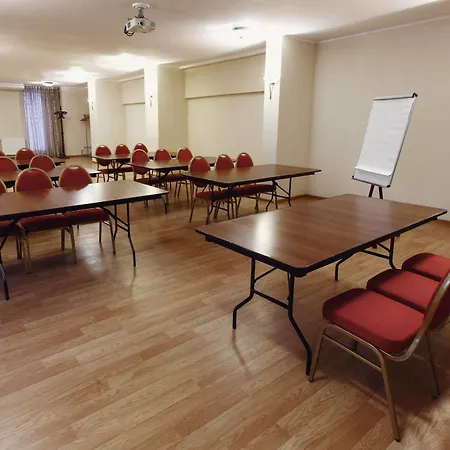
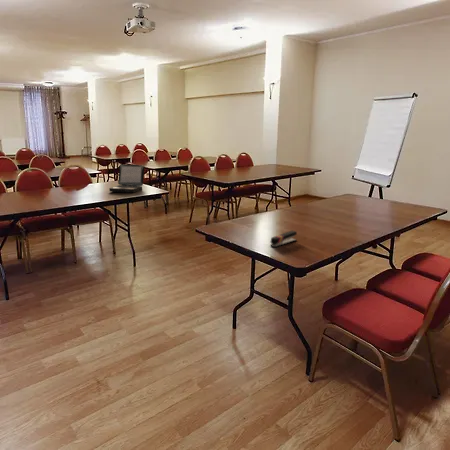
+ stapler (283, 238)
+ laptop (126, 178)
